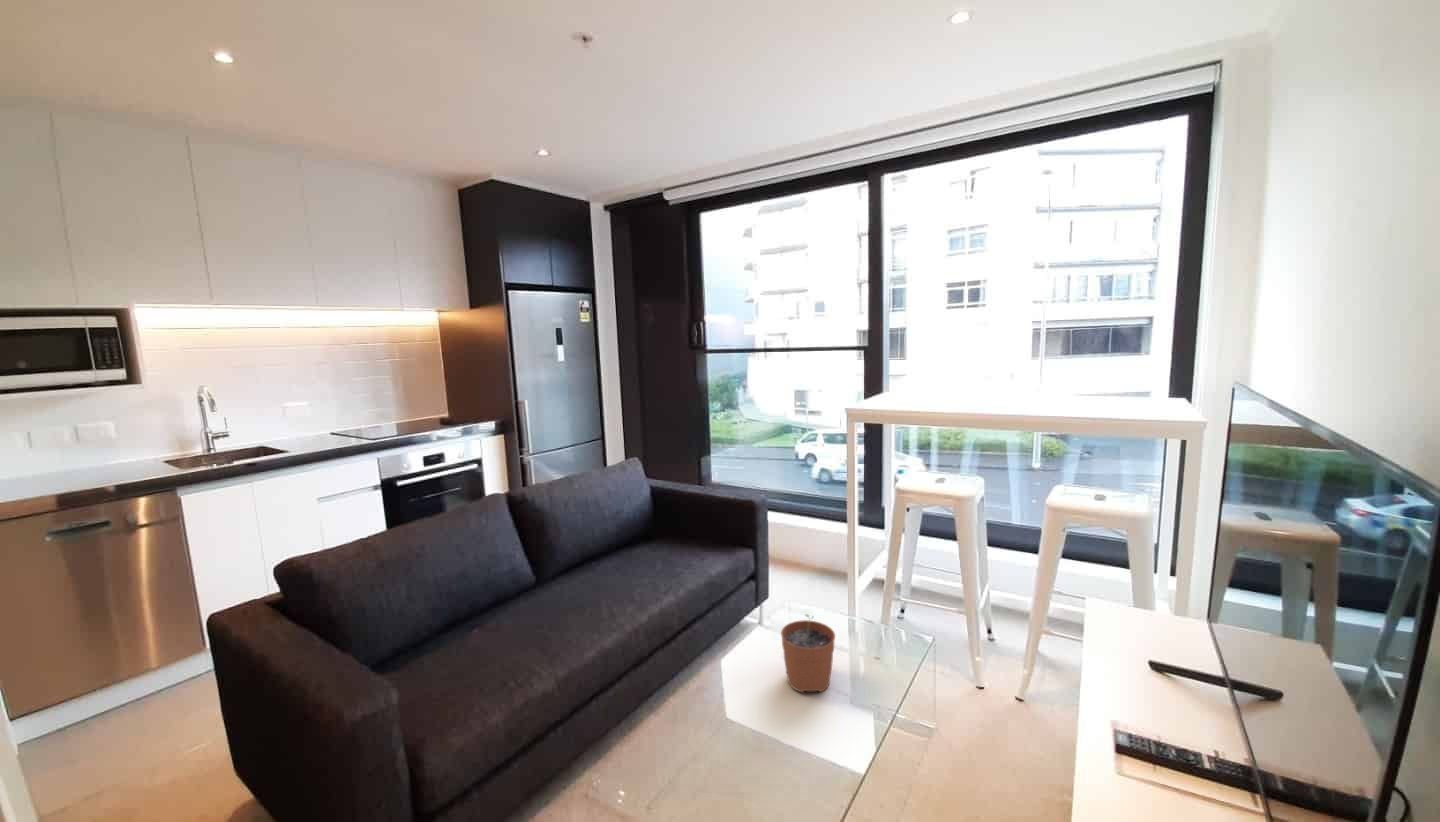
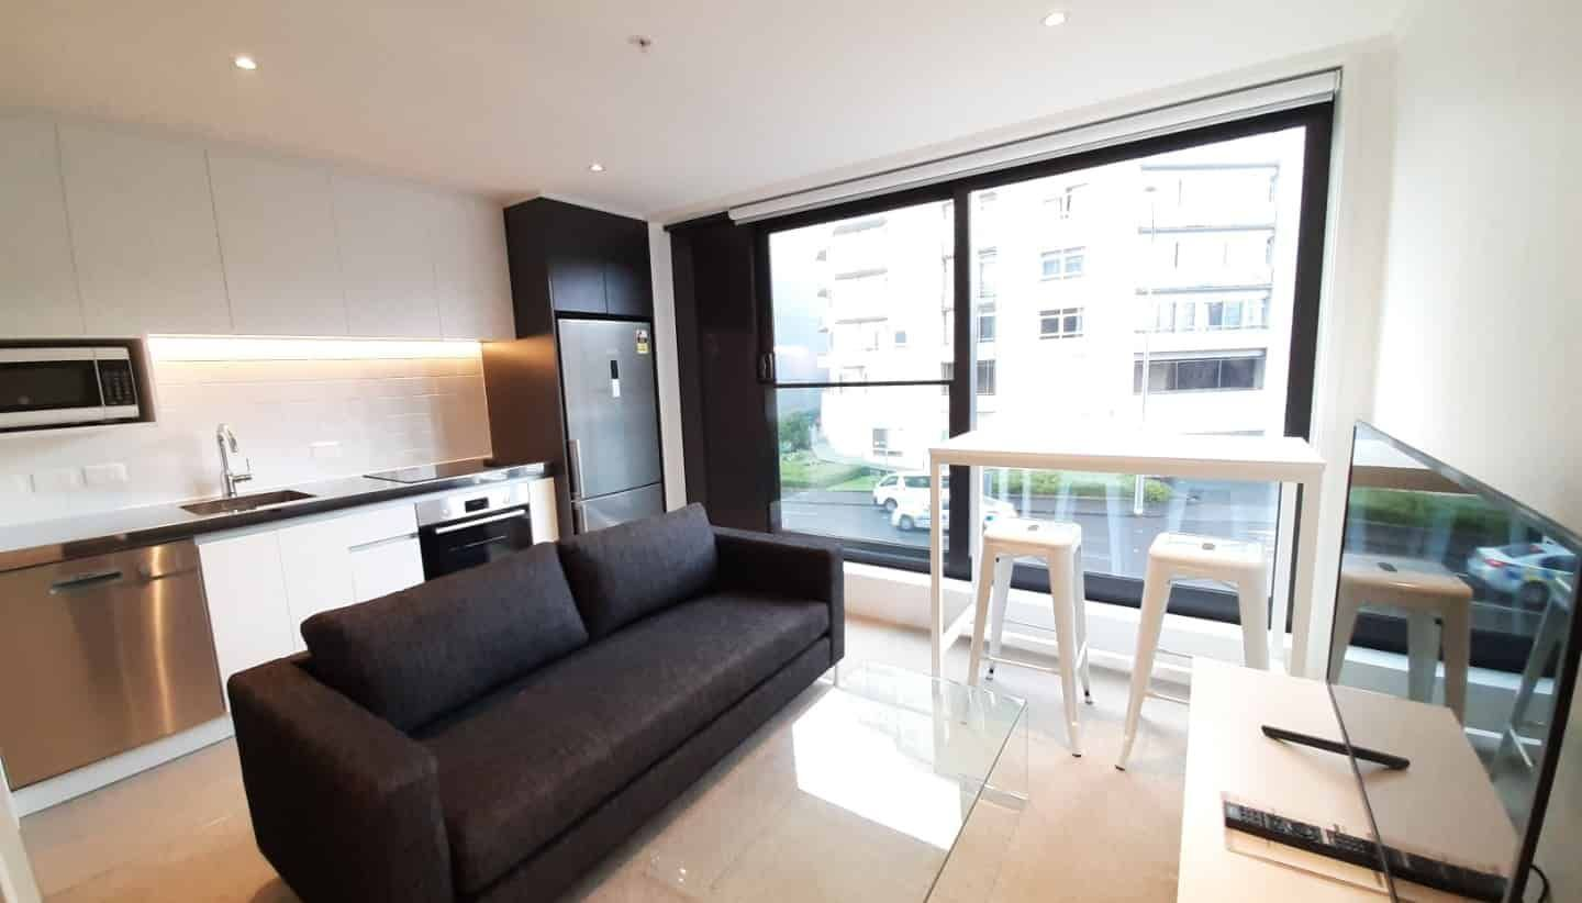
- plant pot (808, 645)
